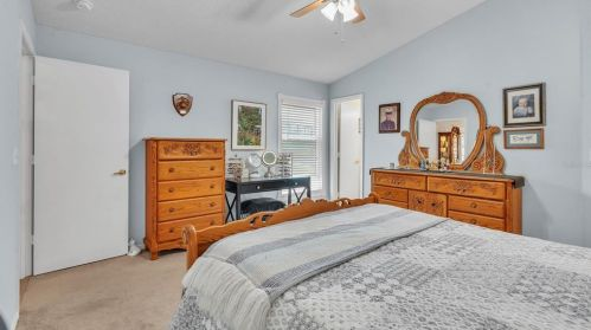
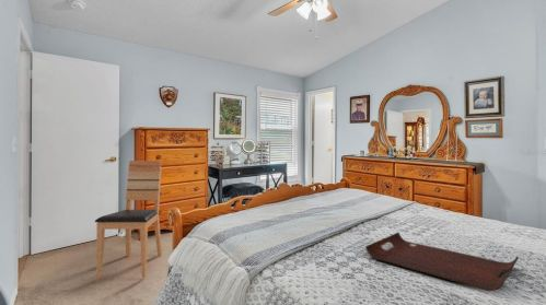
+ serving tray (438, 256)
+ chair (133, 213)
